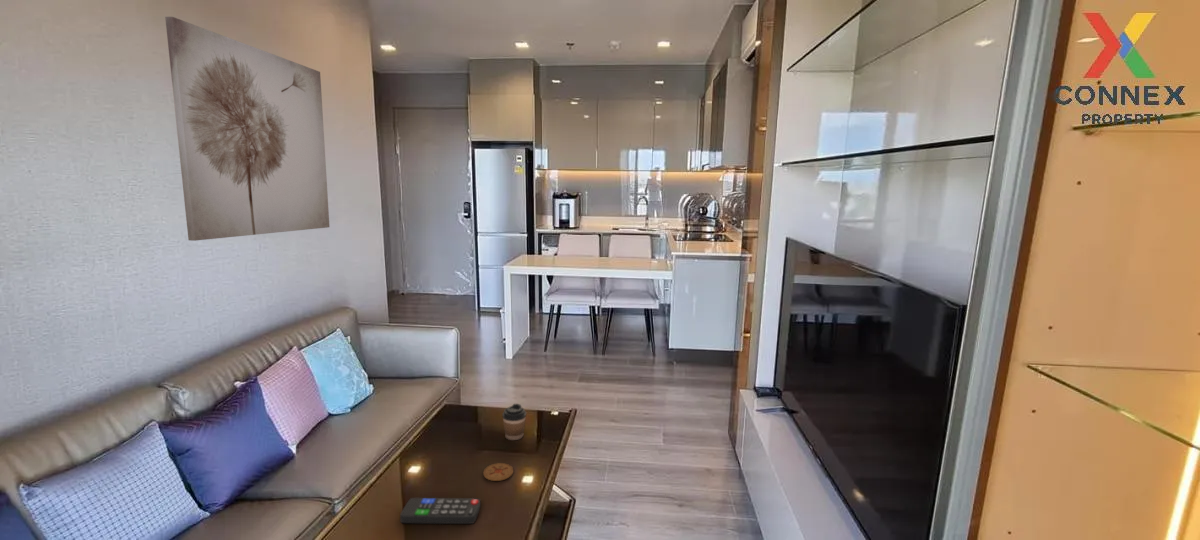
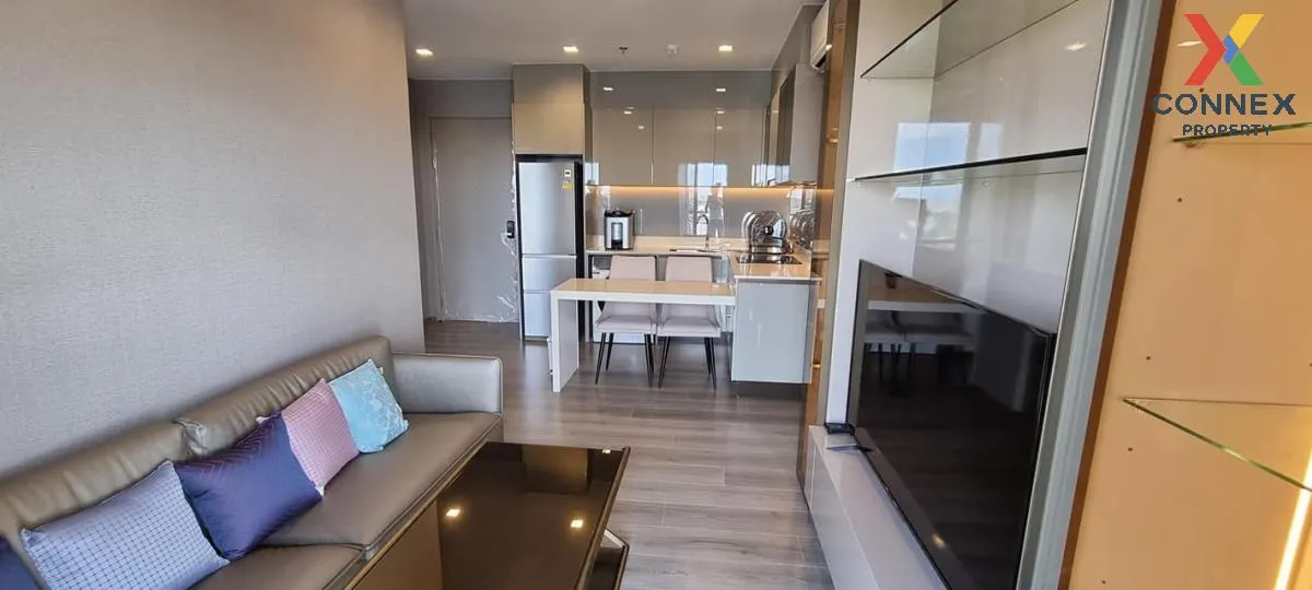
- wall art (264, 143)
- coffee cup (514, 421)
- remote control (441, 509)
- coaster (498, 471)
